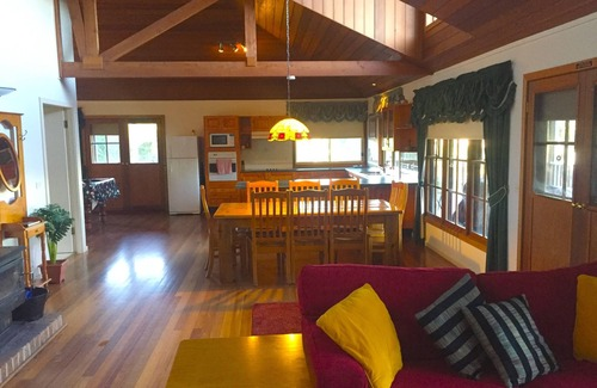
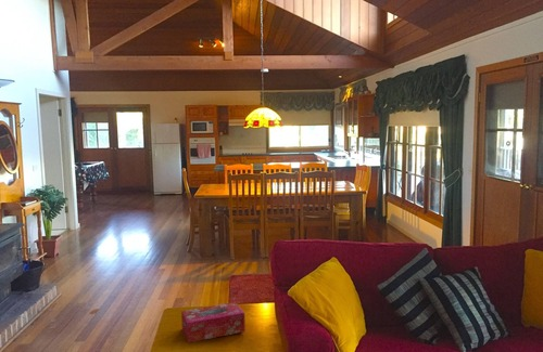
+ tissue box (213, 321)
